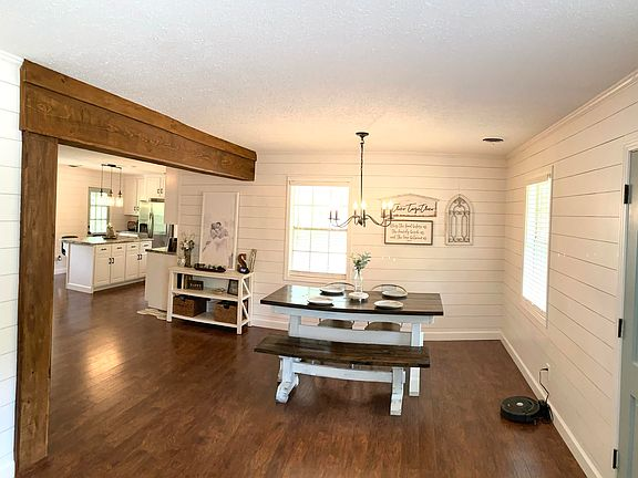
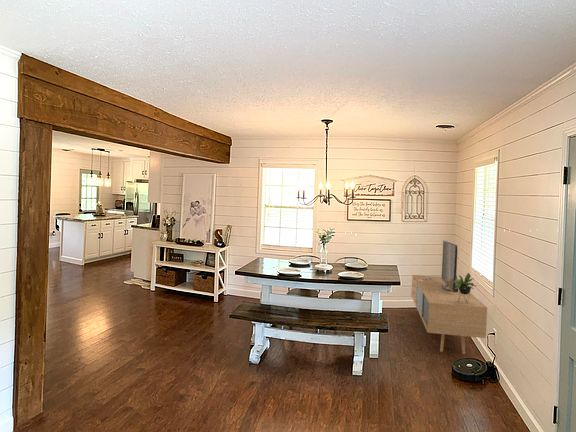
+ media console (444, 286)
